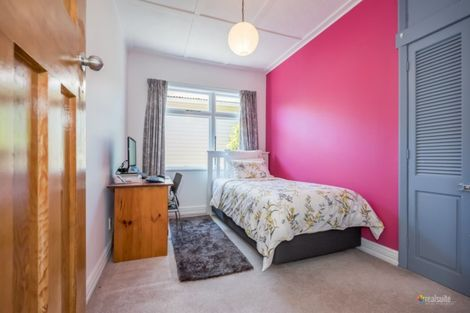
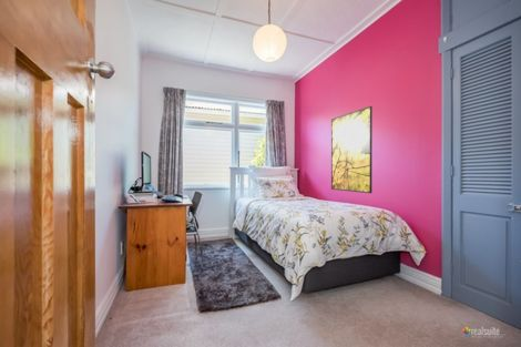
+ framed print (349, 152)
